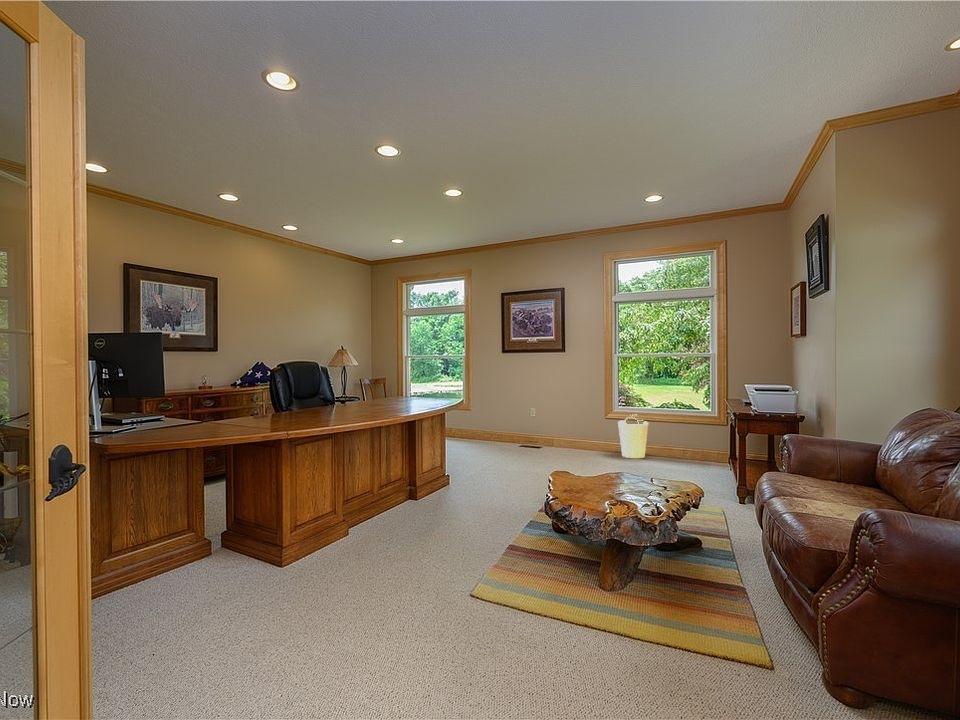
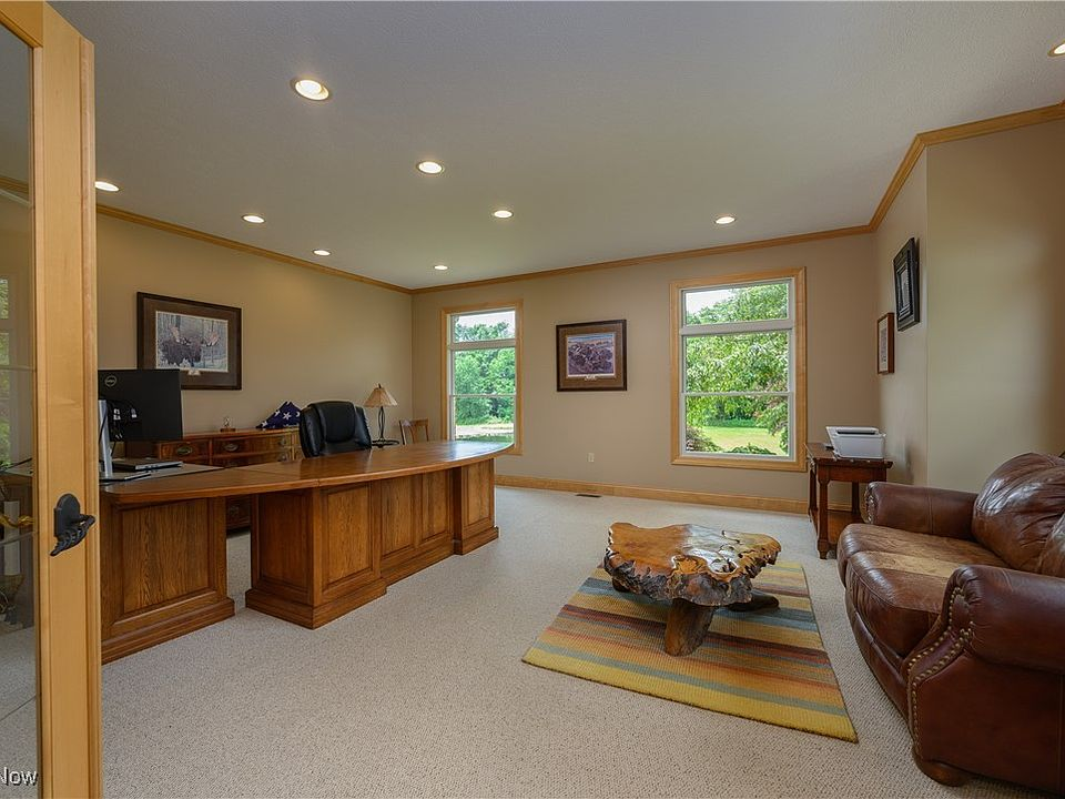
- basket (633, 435)
